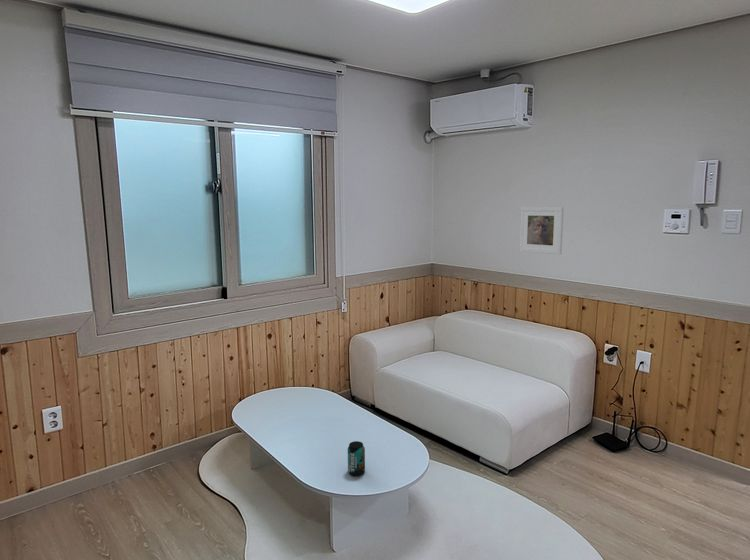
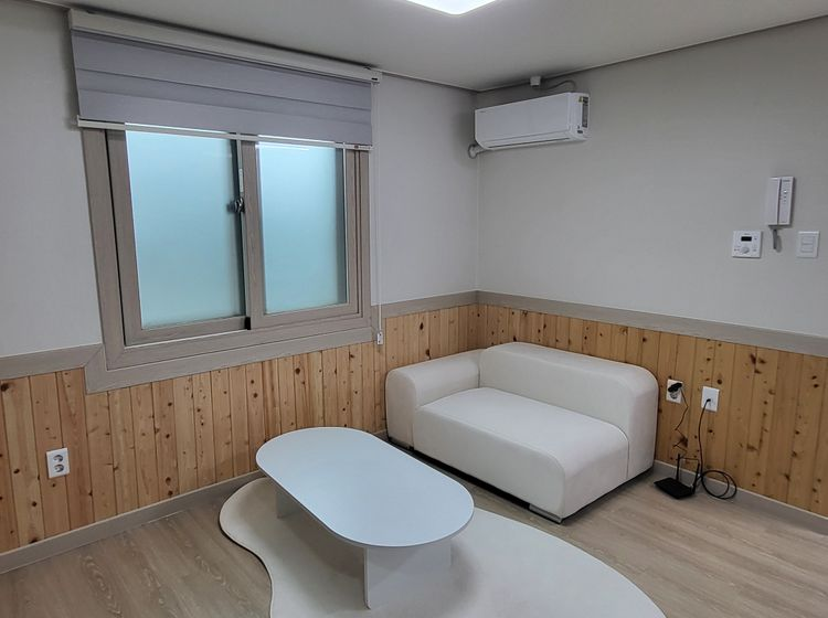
- beverage can (356, 458)
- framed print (540, 230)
